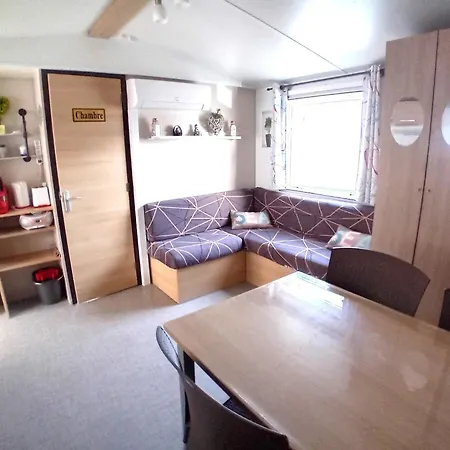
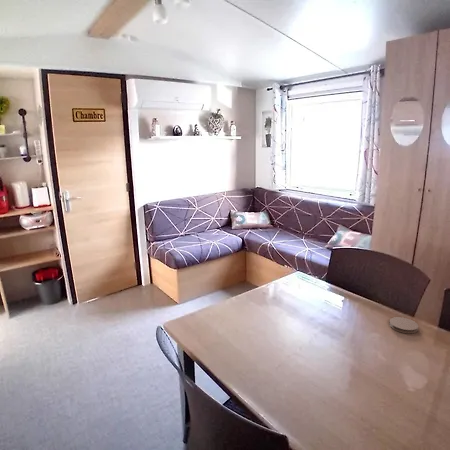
+ coaster (403, 324)
